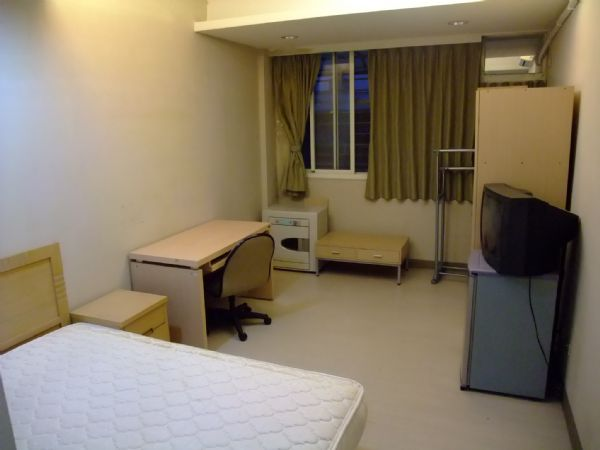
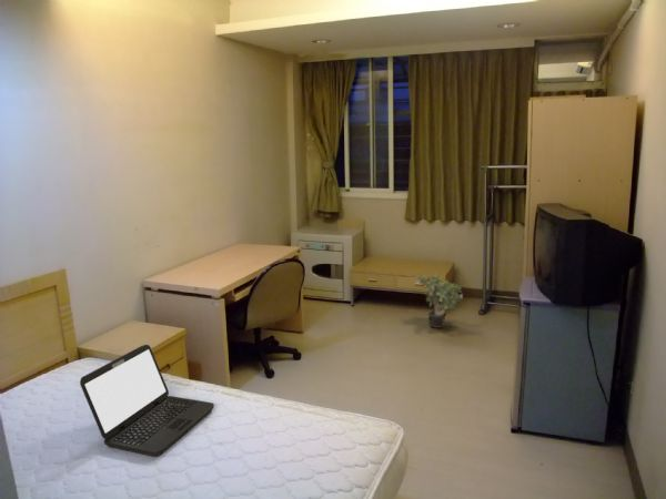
+ laptop (151, 395)
+ potted plant (436, 301)
